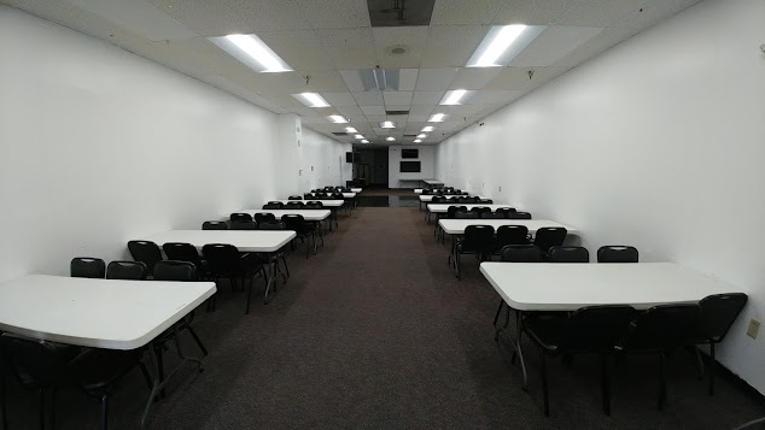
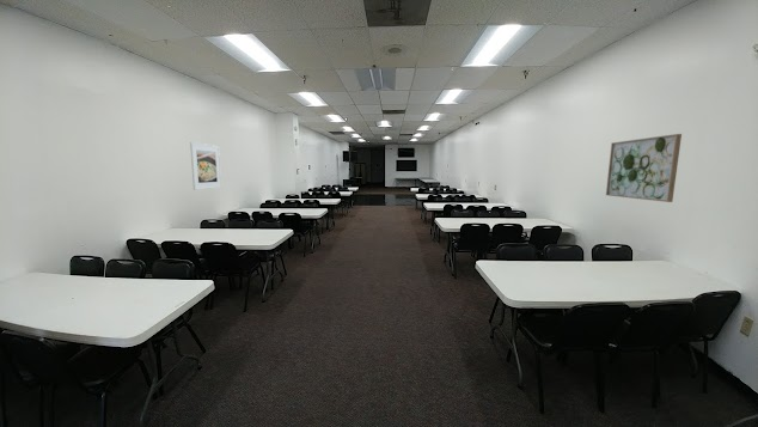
+ wall art (637, 169)
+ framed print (207, 166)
